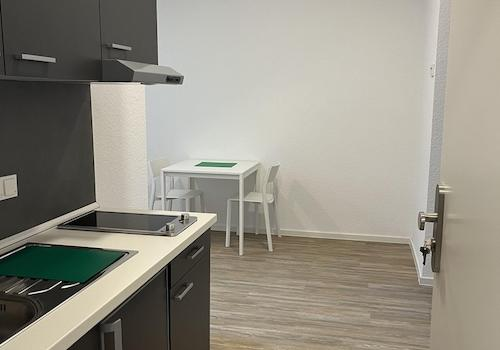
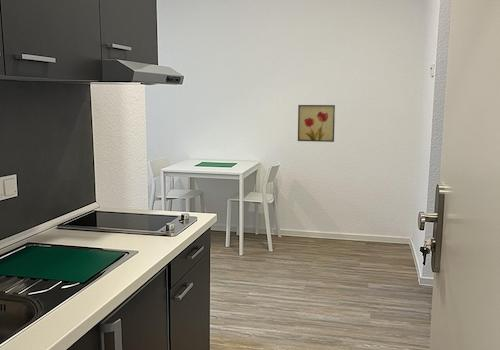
+ wall art (316, 123)
